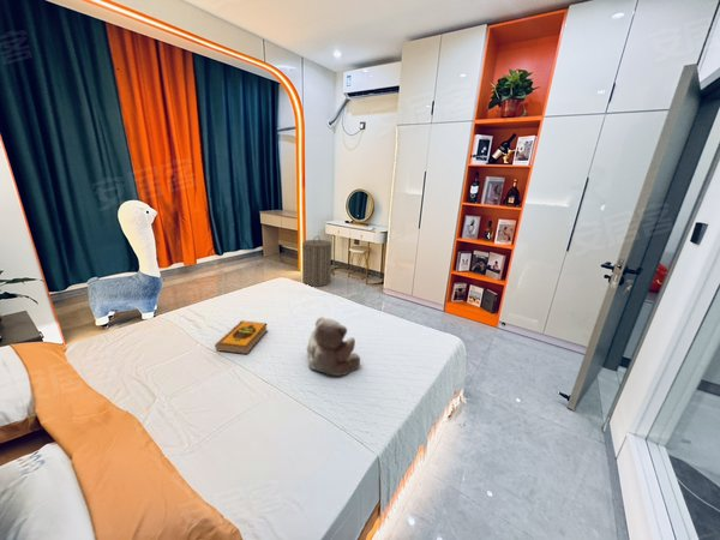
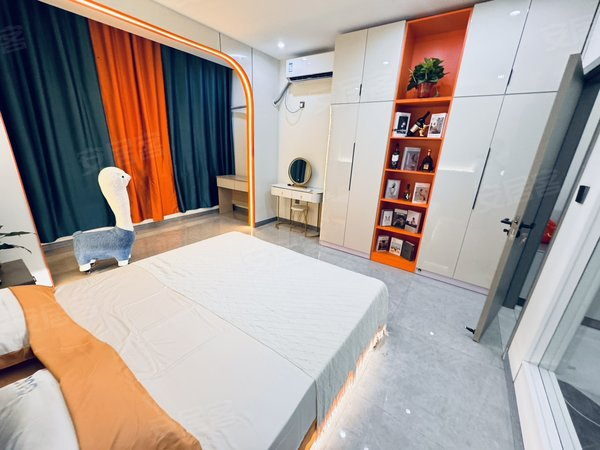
- laundry hamper (317, 259)
- hardback book (242, 336)
- teddy bear (334, 340)
